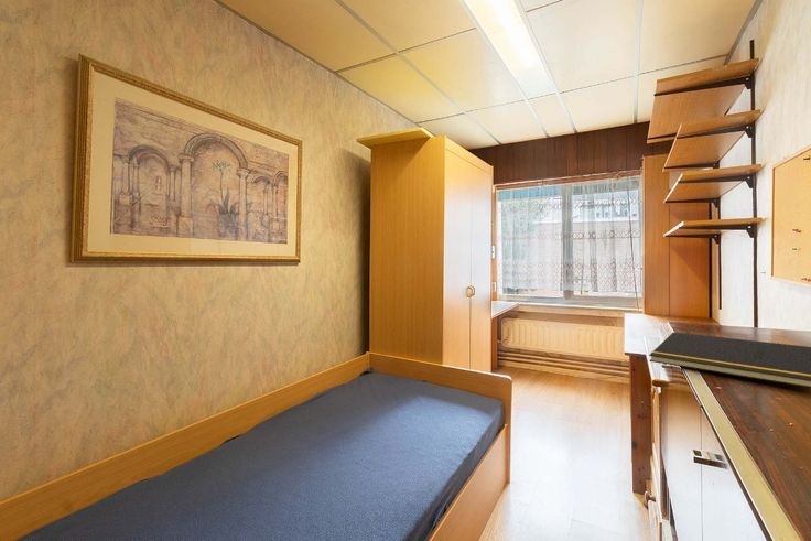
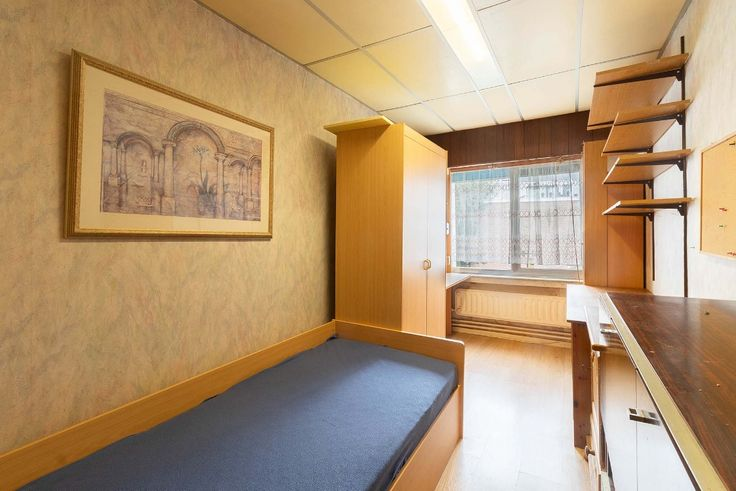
- notepad (731, 355)
